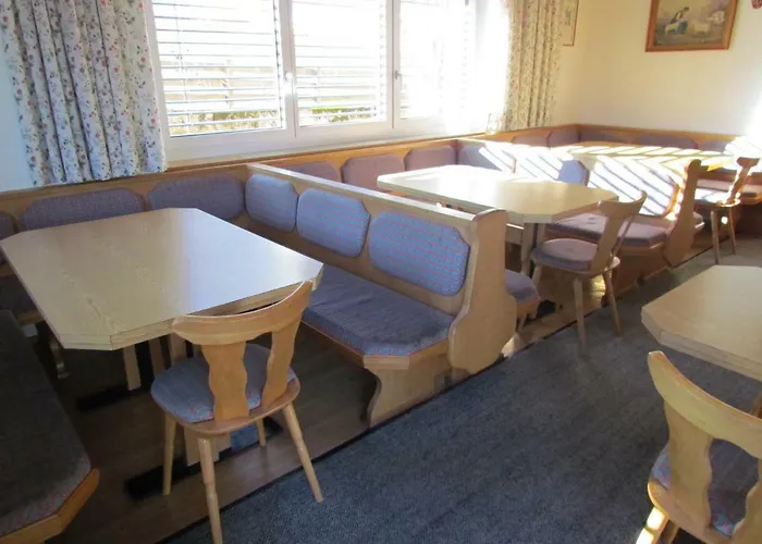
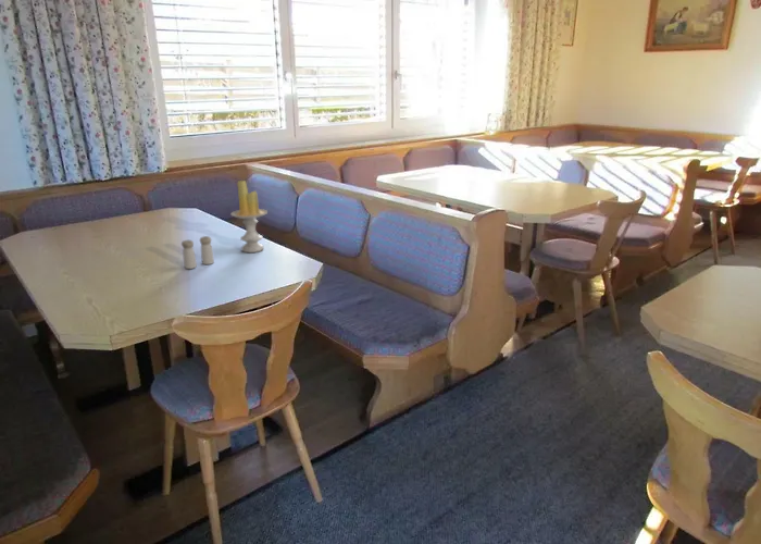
+ candle (249, 214)
+ salt and pepper shaker (194, 251)
